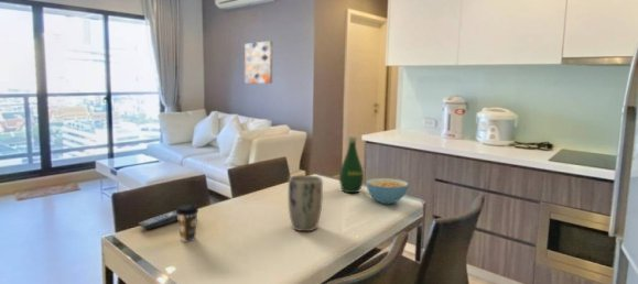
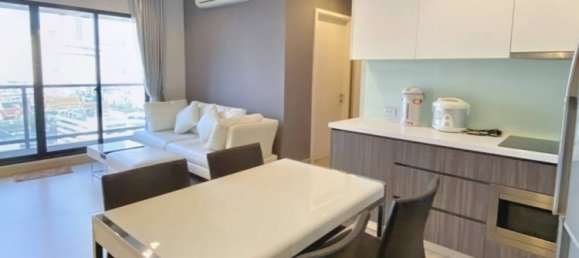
- plant pot (304, 203)
- coffee cup (187, 222)
- wall art (258, 63)
- bottle (352, 164)
- remote control (167, 218)
- cereal bowl (386, 192)
